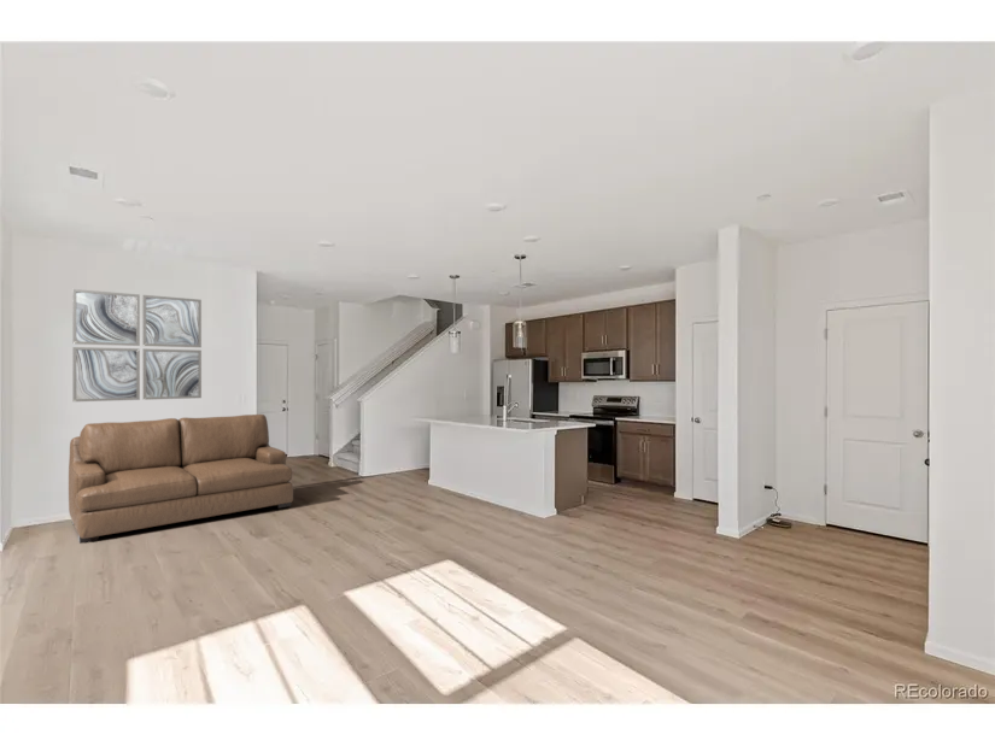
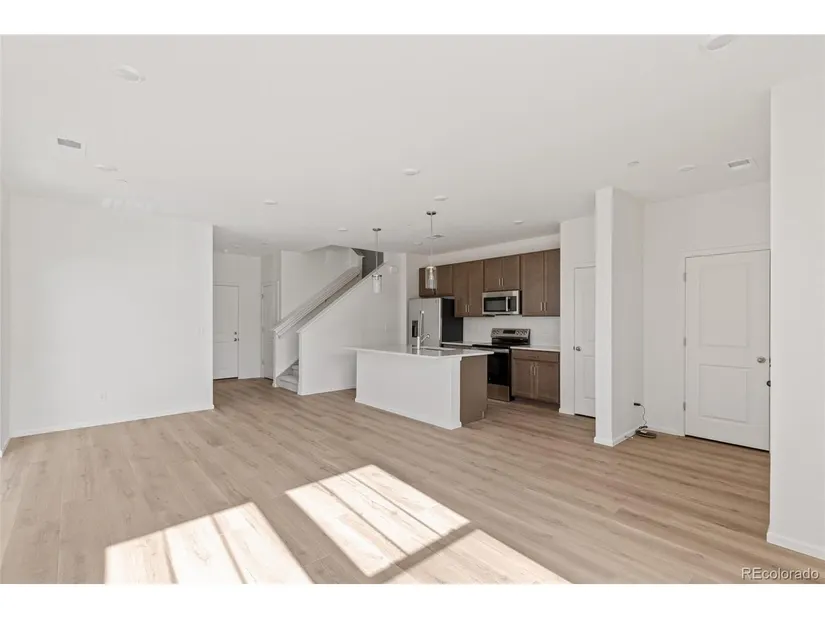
- wall art (142, 348)
- sofa (187, 466)
